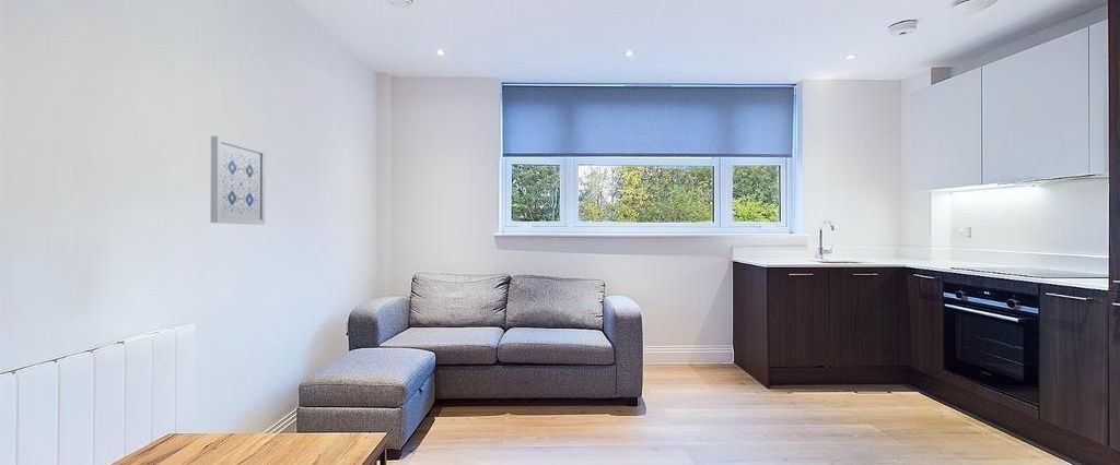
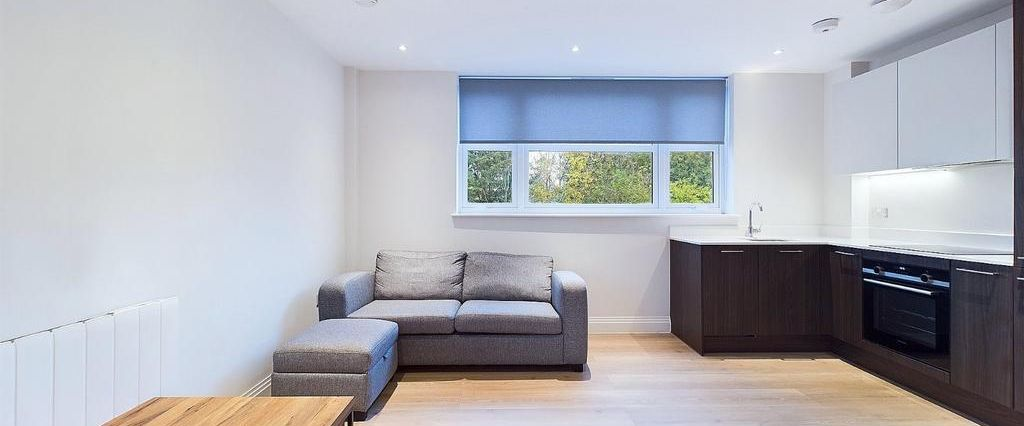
- wall art (240, 183)
